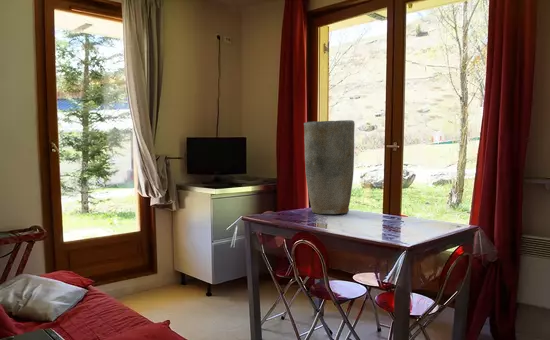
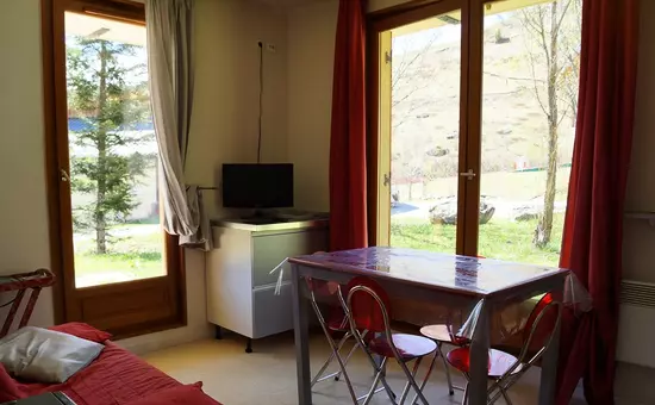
- vase (328, 166)
